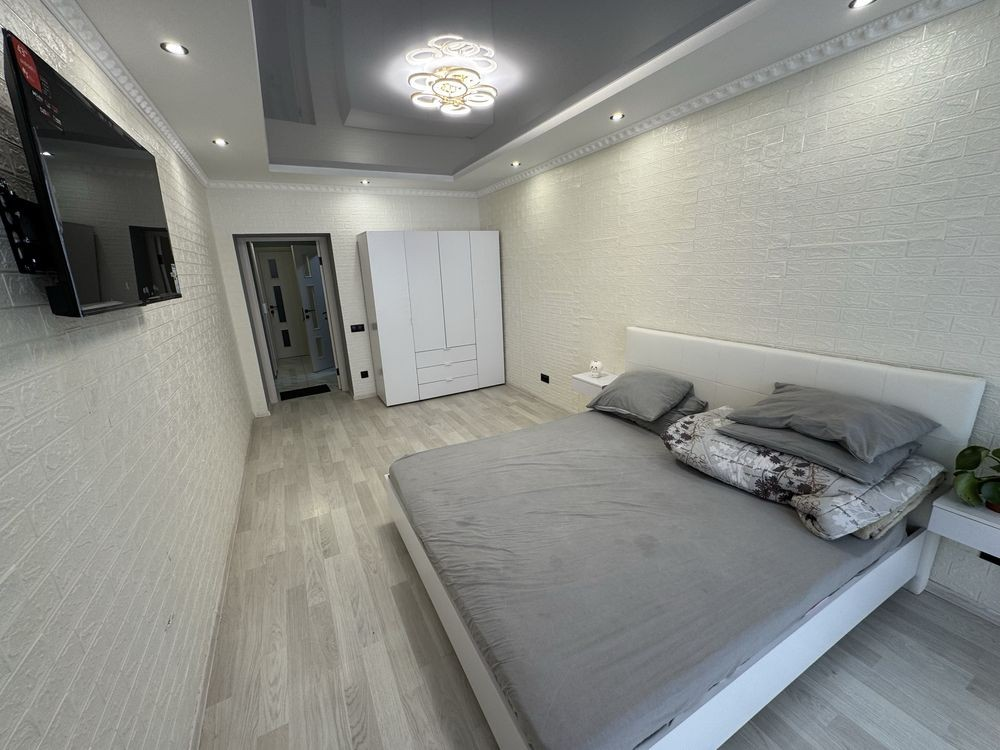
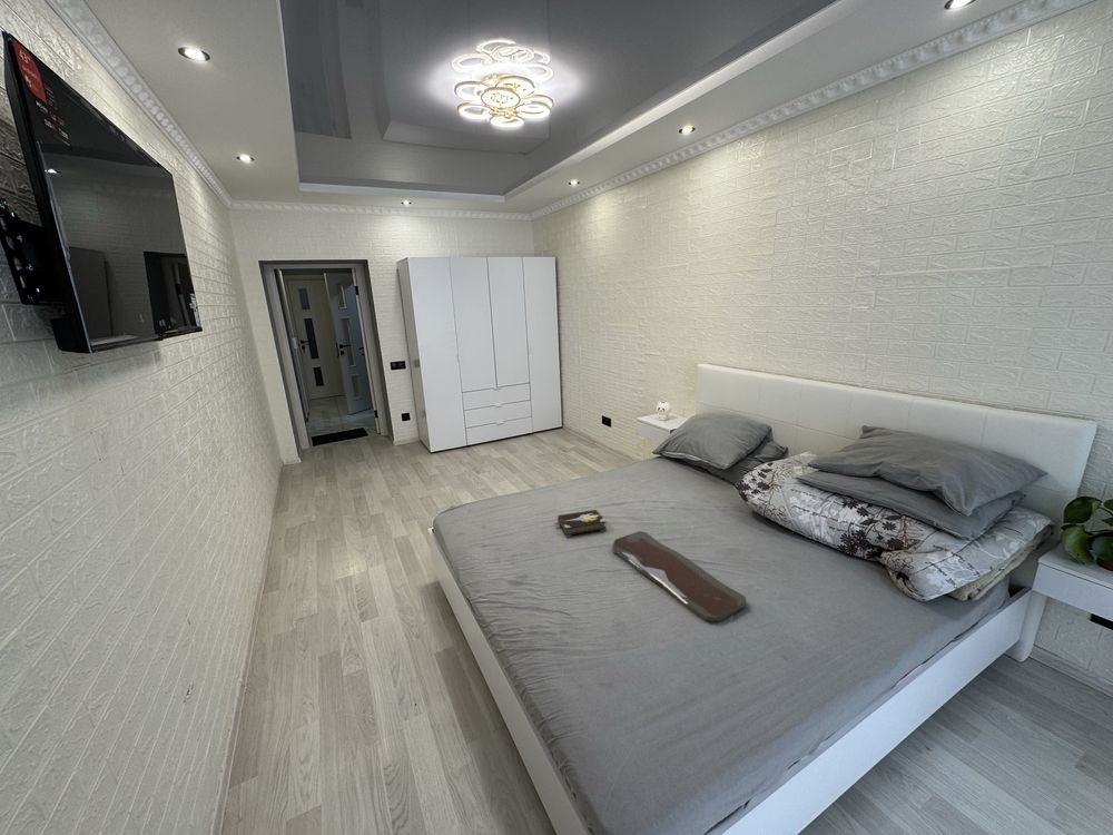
+ hardback book (581, 521)
+ serving tray (671, 570)
